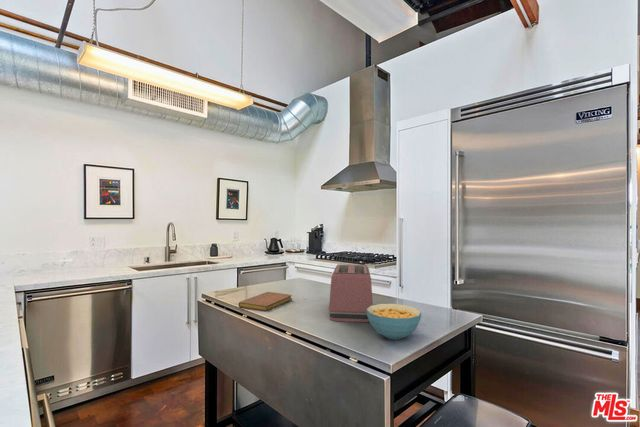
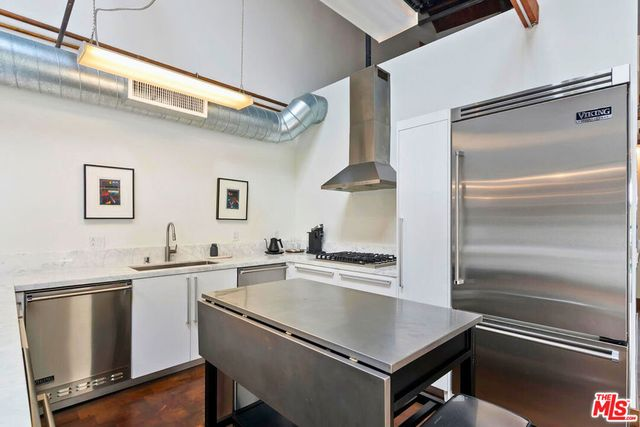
- toaster (351, 289)
- notebook (266, 300)
- cereal bowl (393, 323)
